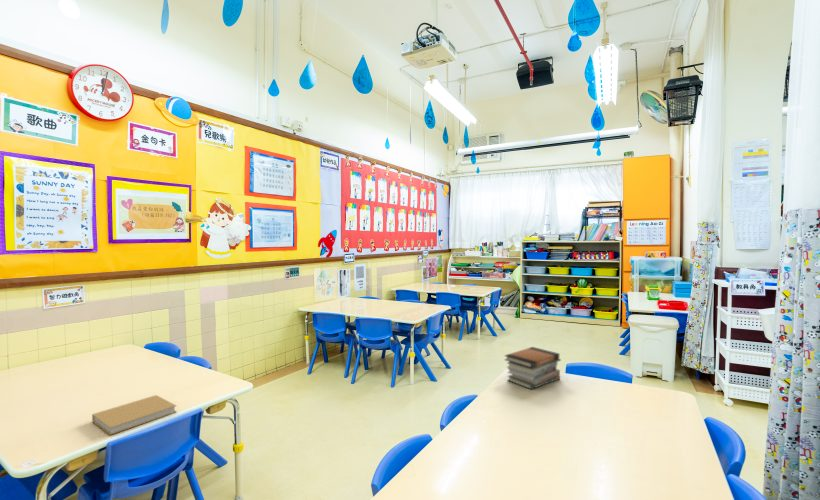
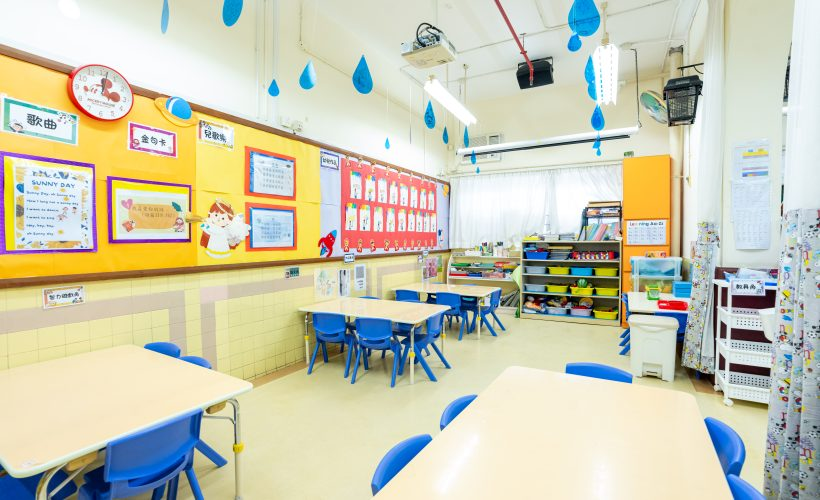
- book (135, 413)
- book stack (532, 367)
